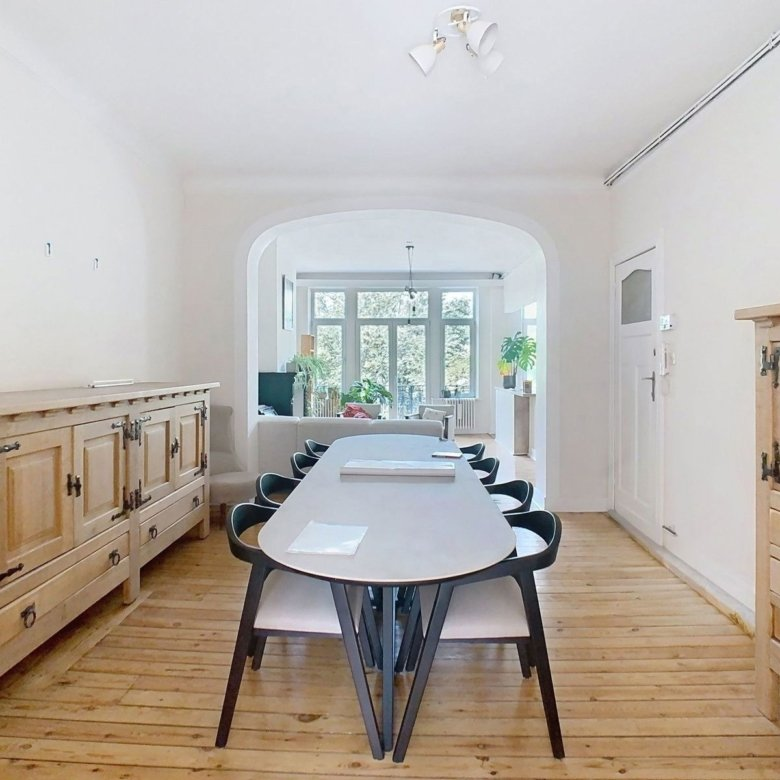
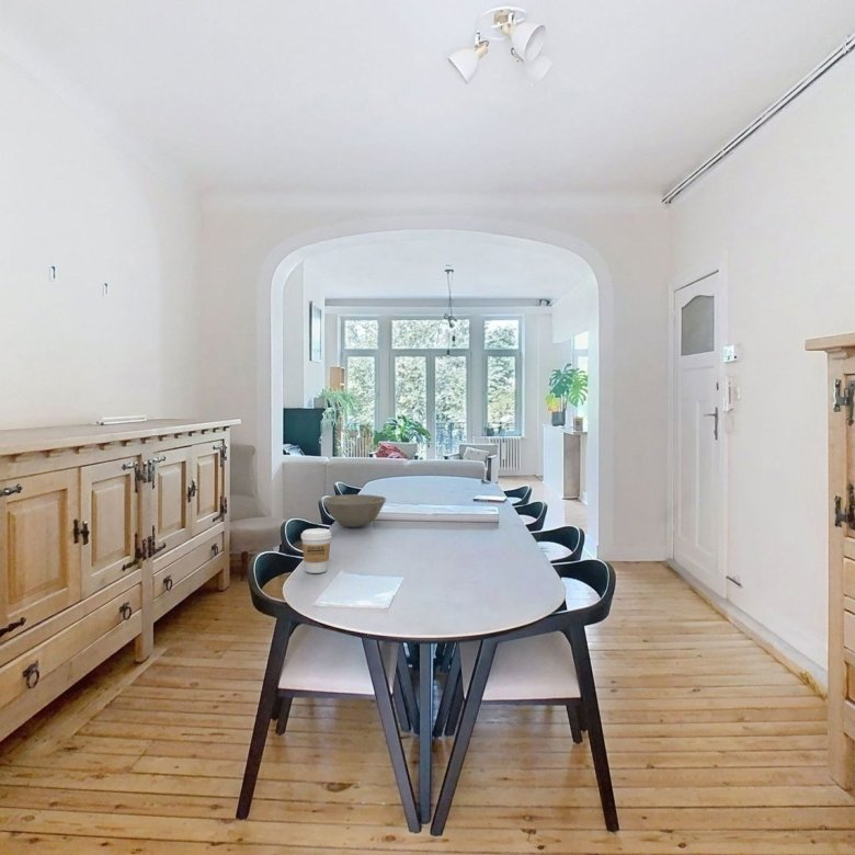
+ bowl (354, 512)
+ coffee cup (316, 549)
